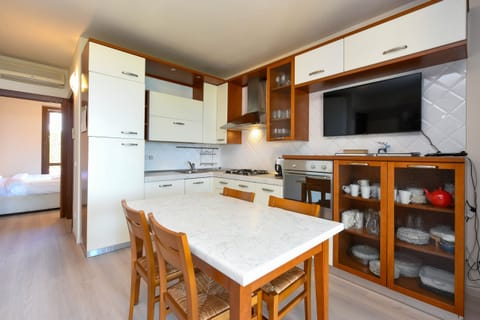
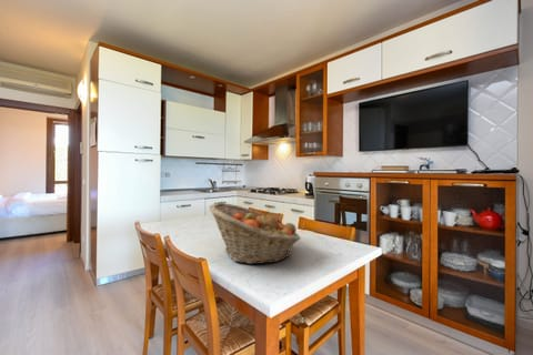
+ fruit basket (253, 227)
